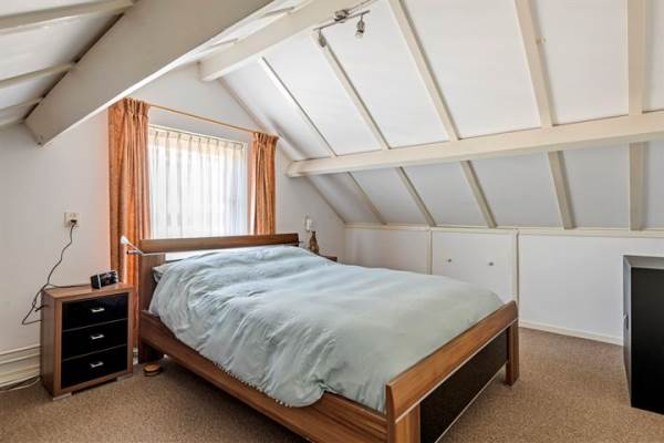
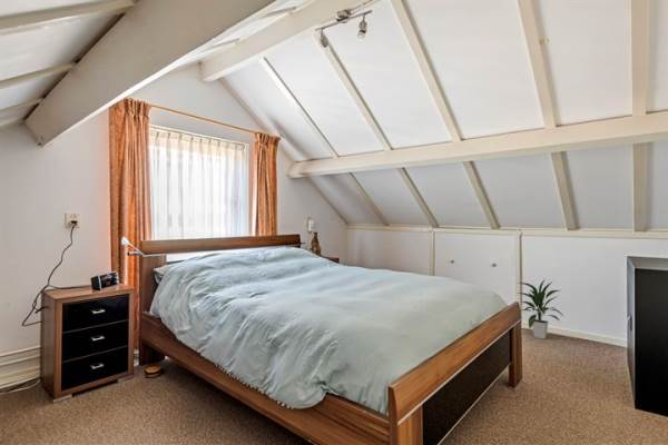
+ indoor plant (539, 307)
